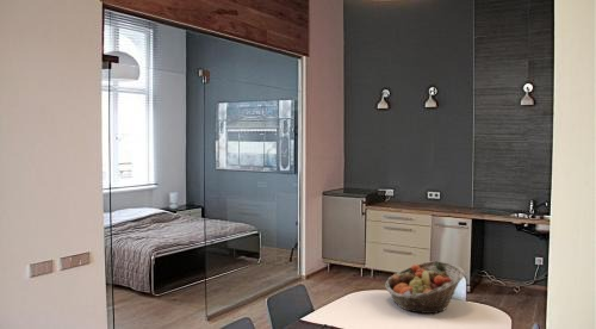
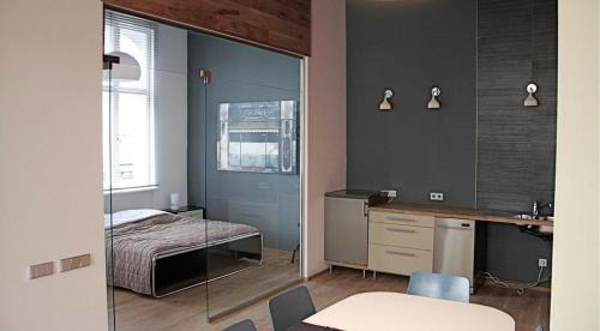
- fruit basket (423, 285)
